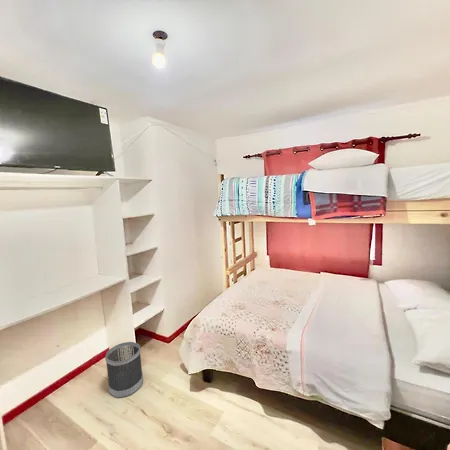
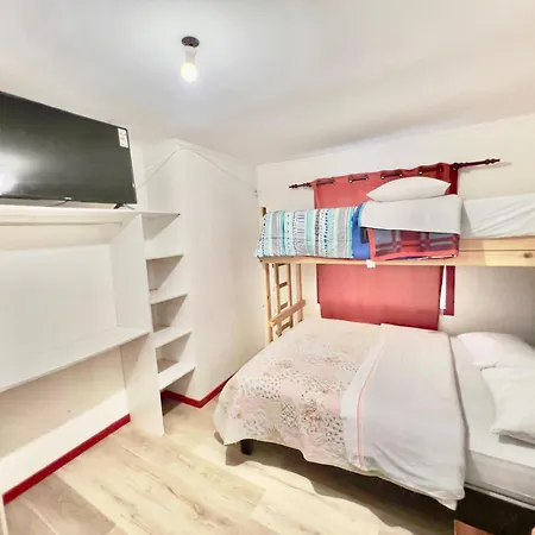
- wastebasket (124, 368)
